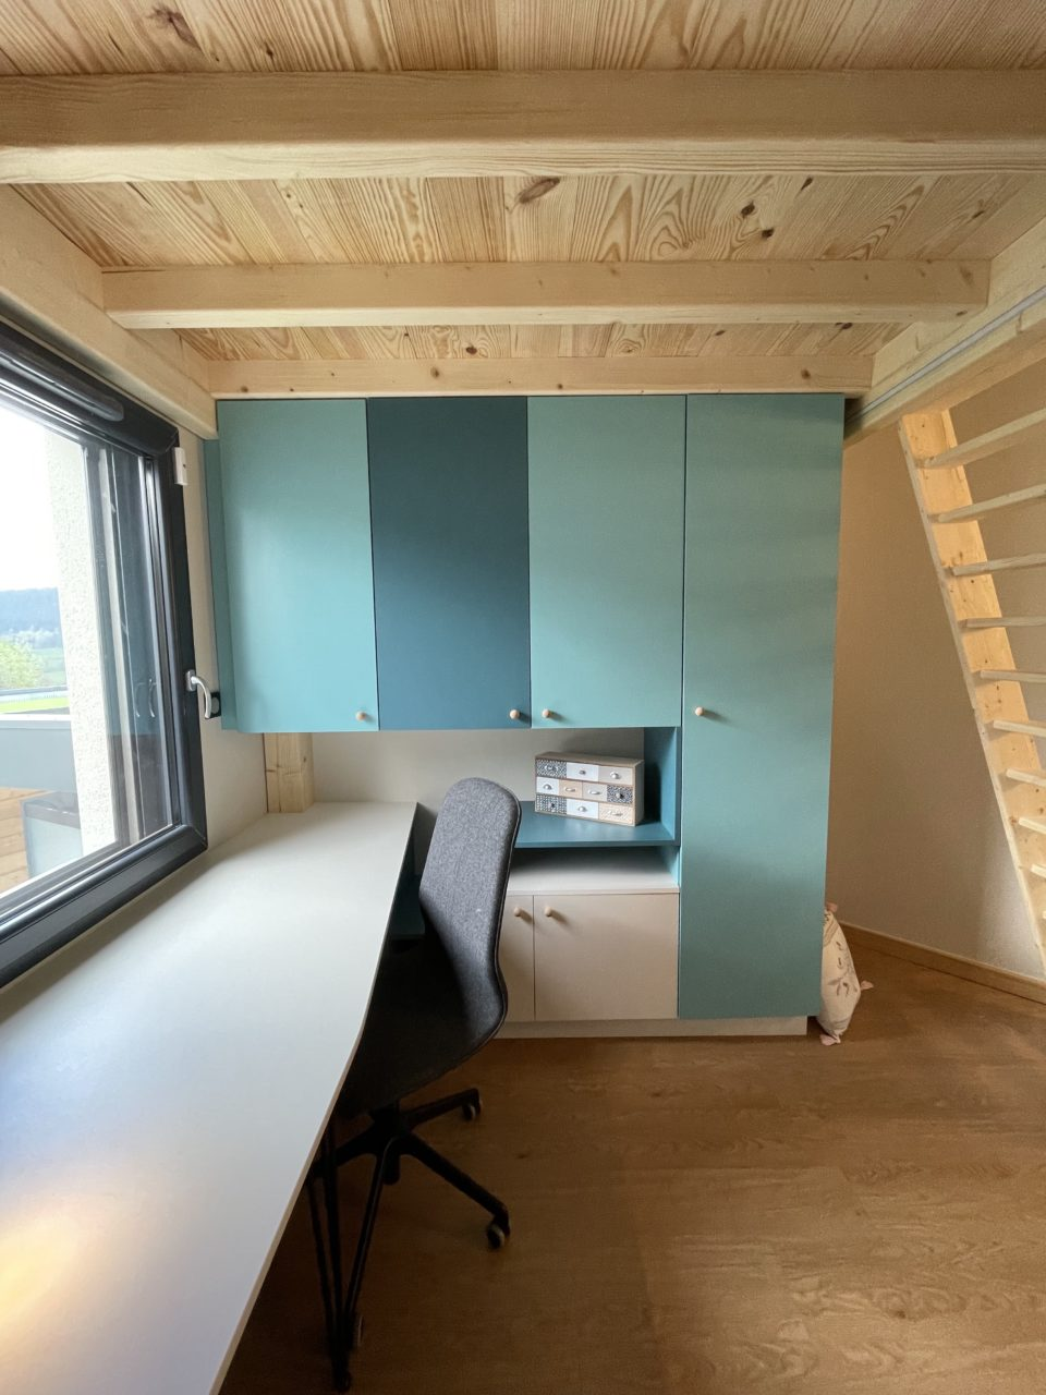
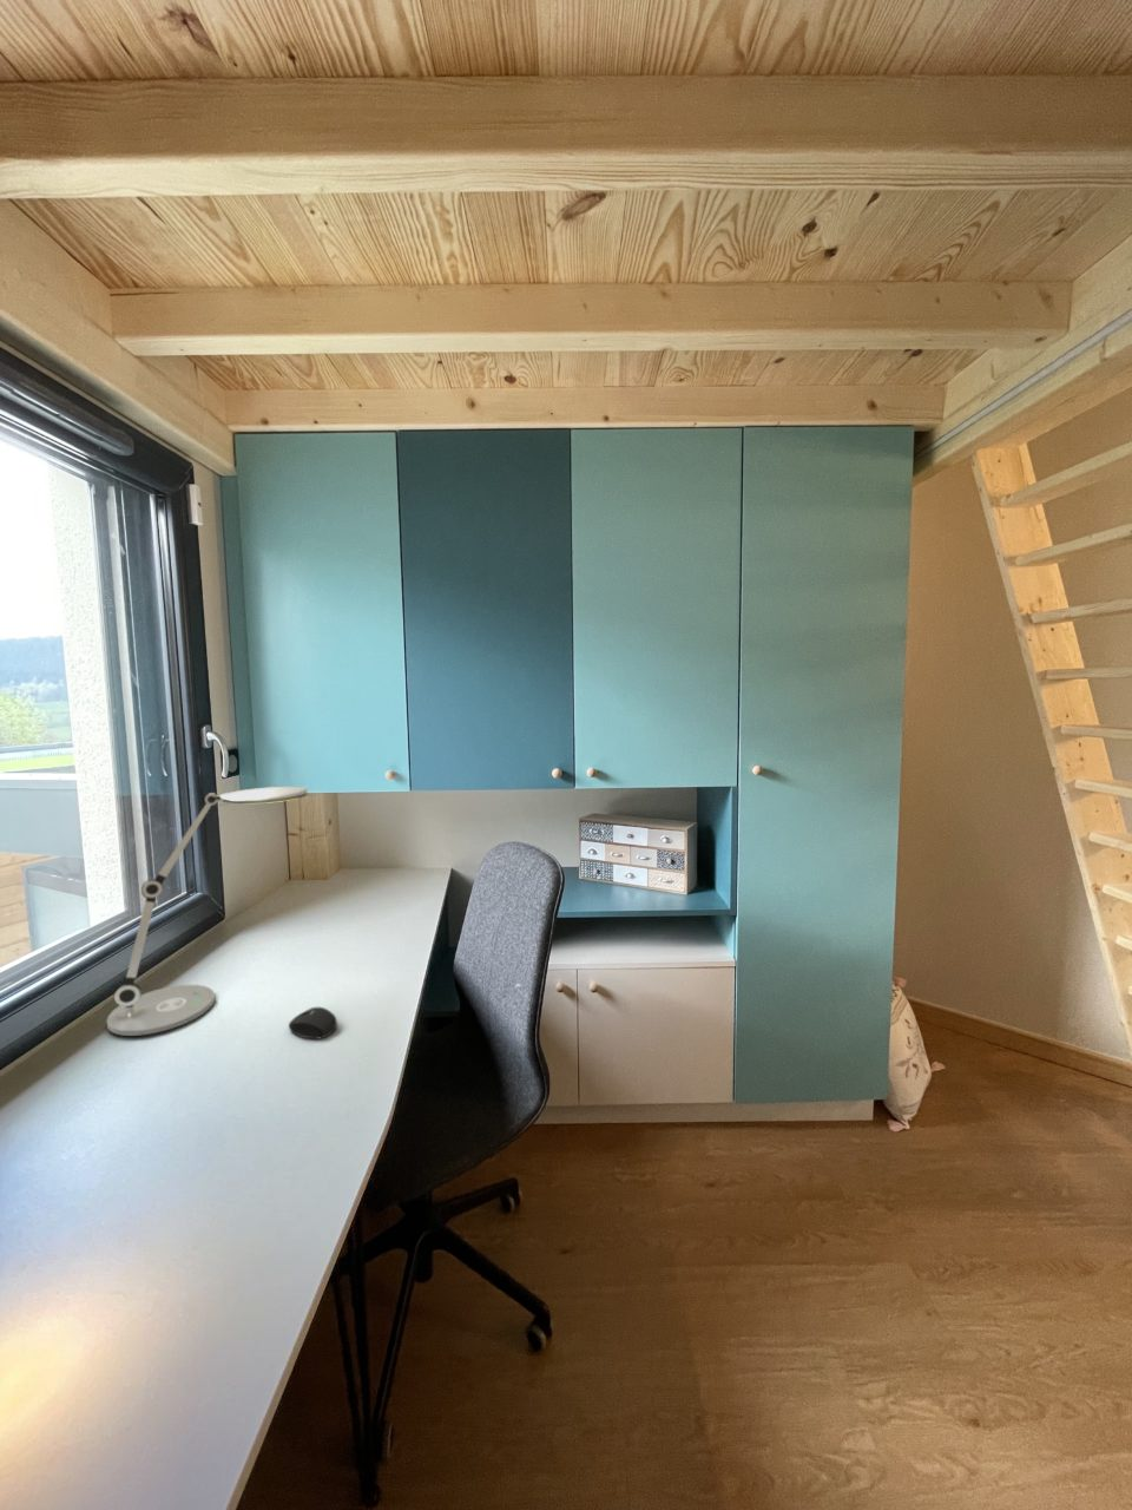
+ desk lamp (163, 887)
+ mouse (313, 1020)
